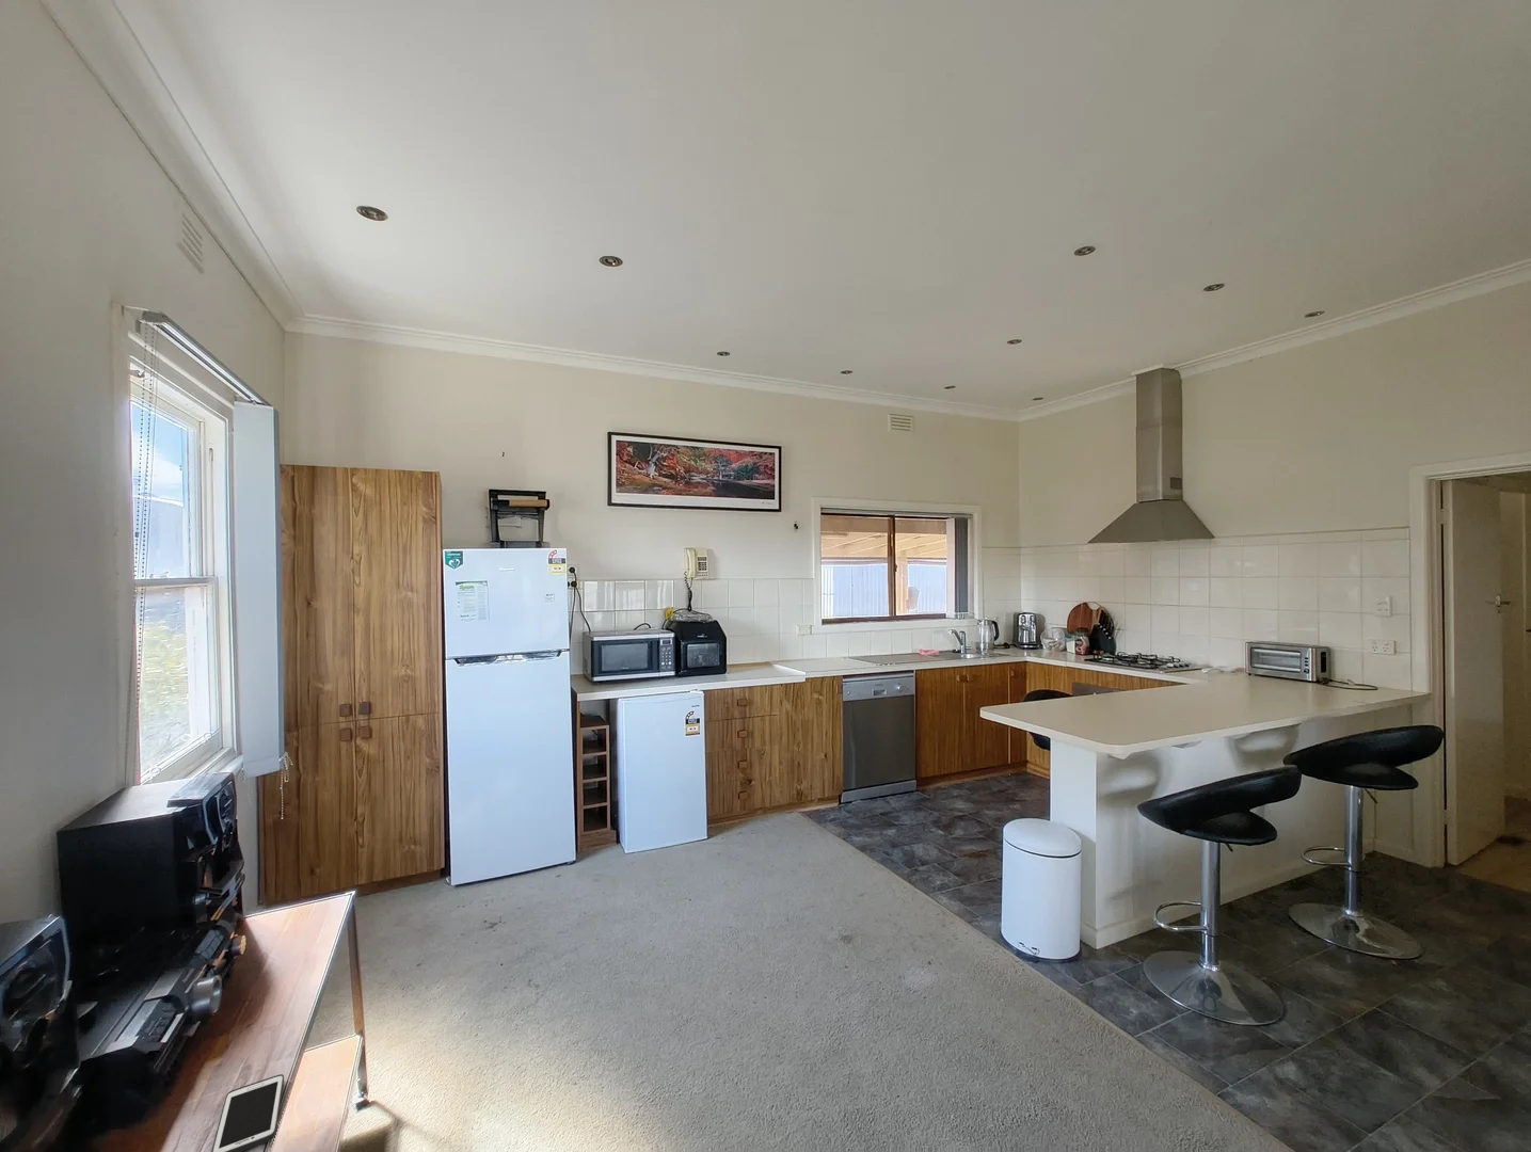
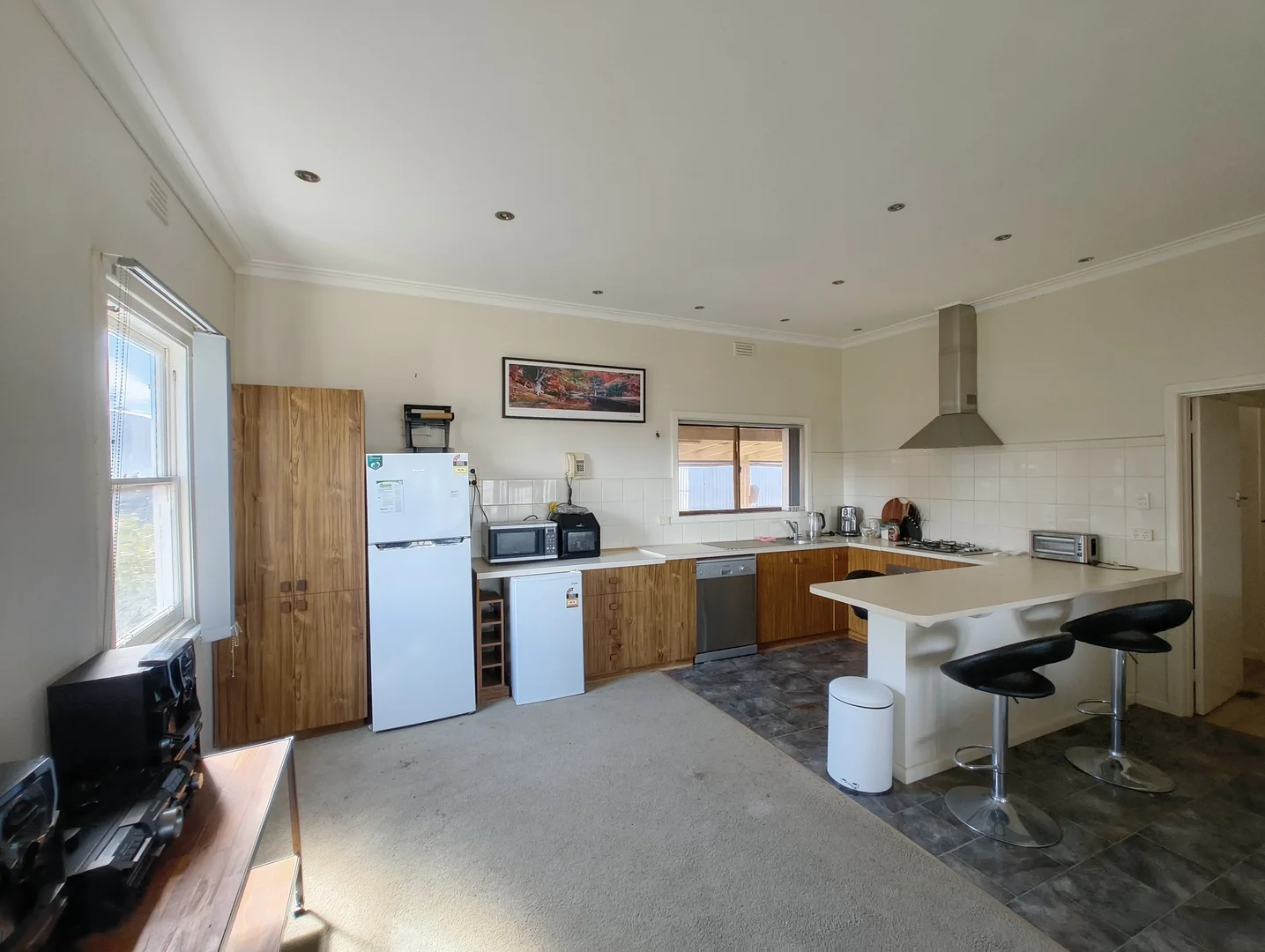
- cell phone (249, 1114)
